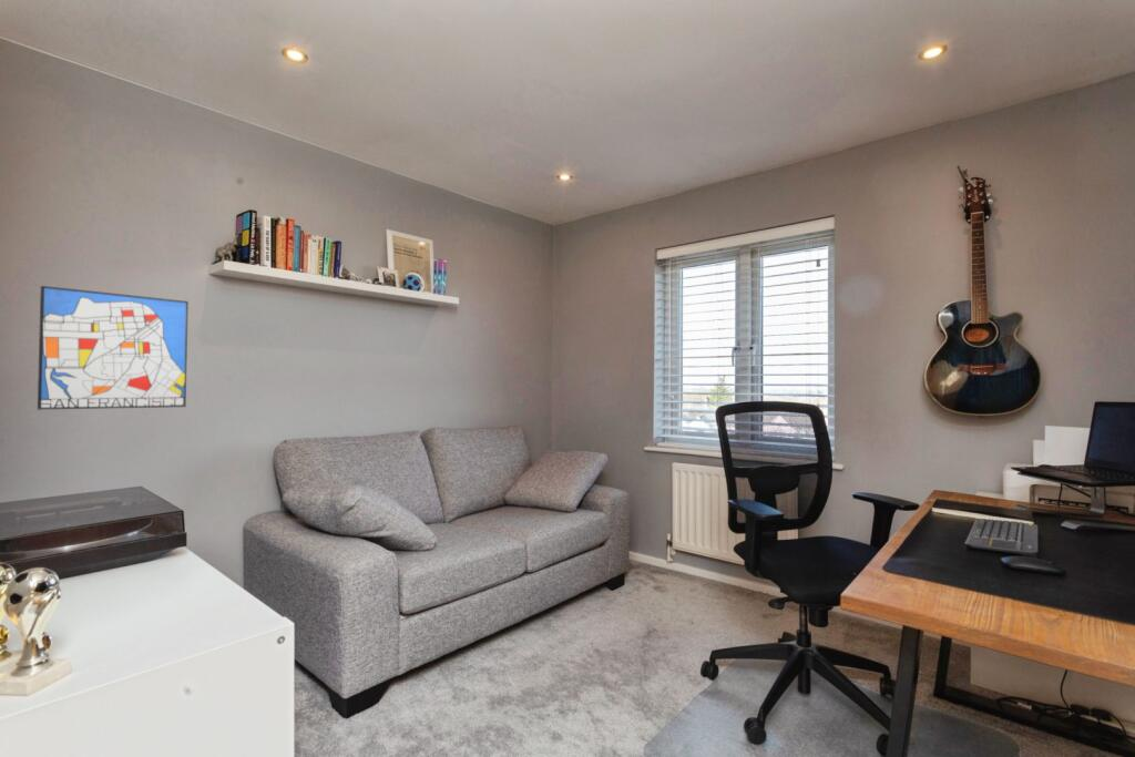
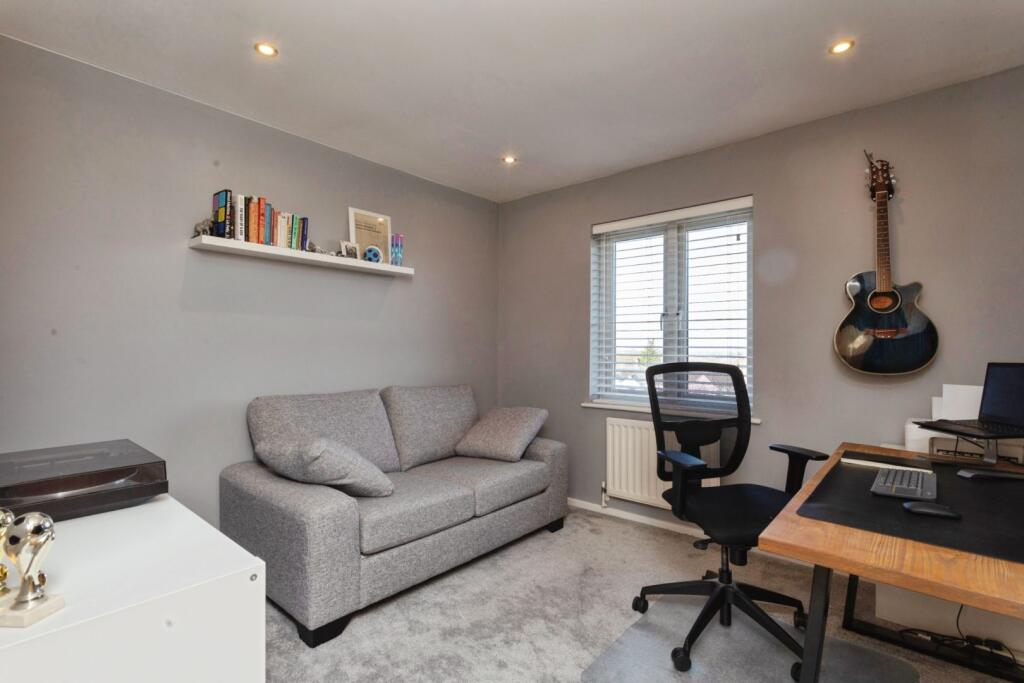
- wall art (119, 350)
